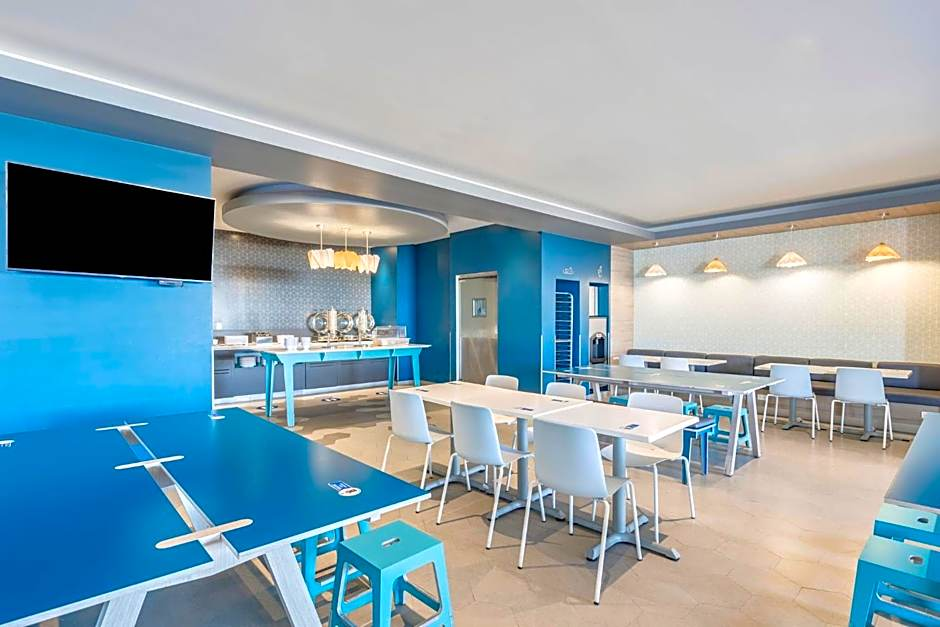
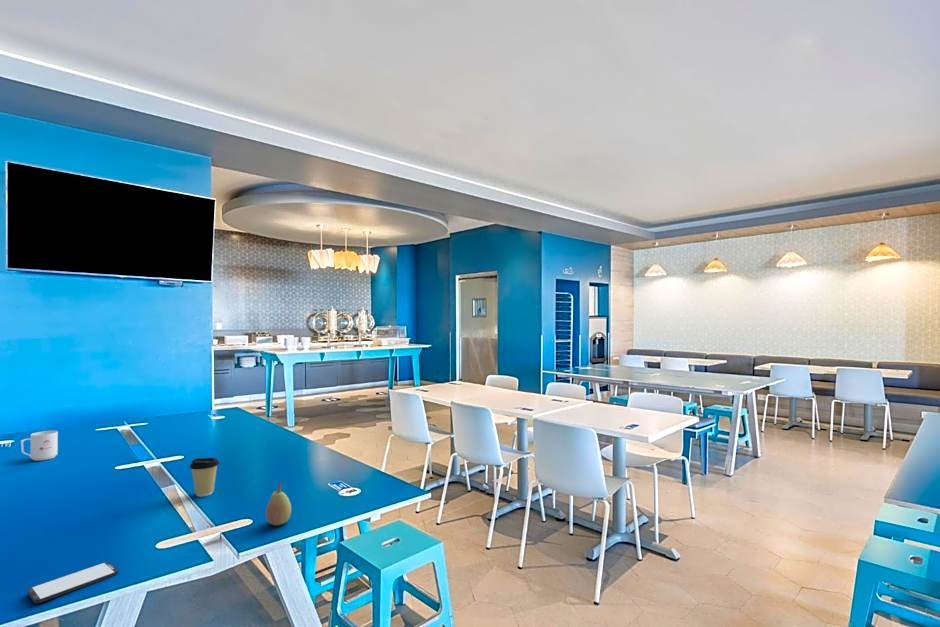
+ coffee cup (204, 476)
+ fruit (278, 503)
+ mug (39, 446)
+ smartphone (74, 581)
